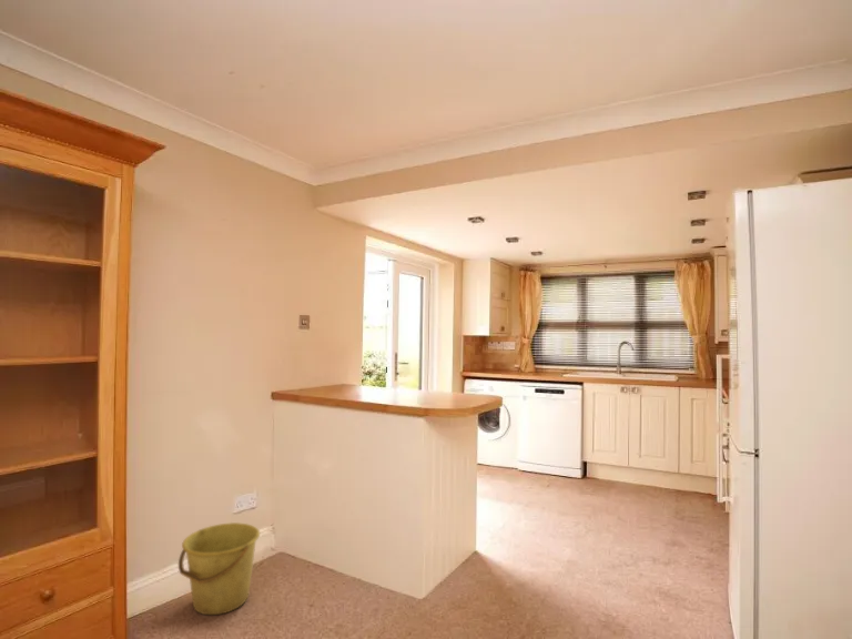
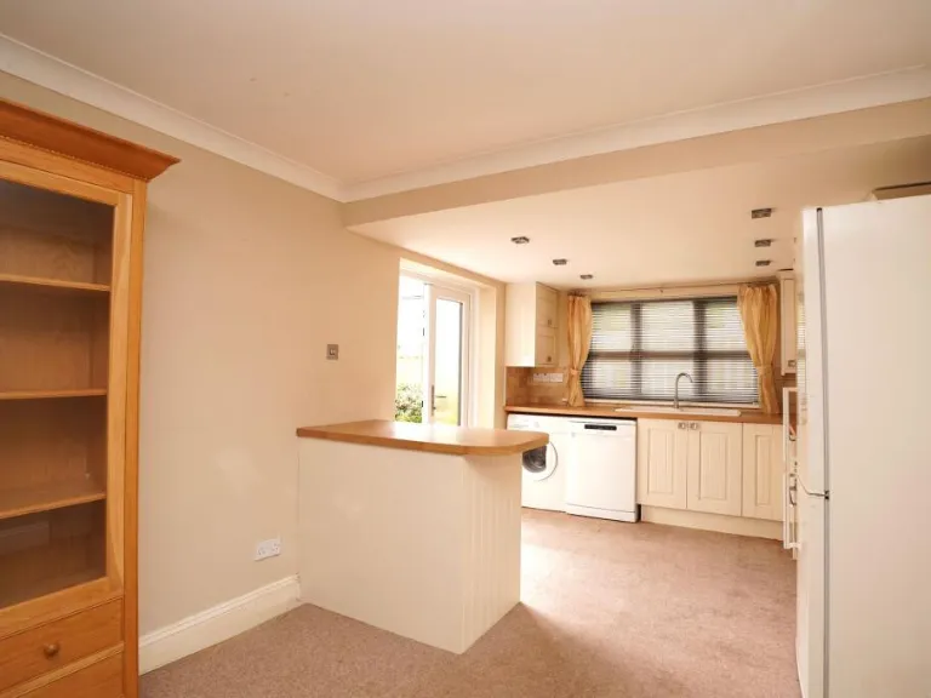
- bucket (221, 569)
